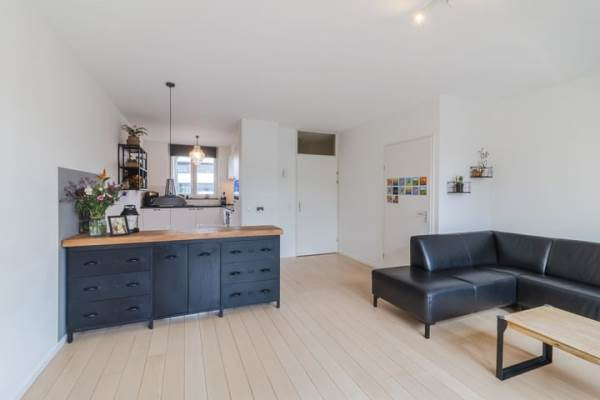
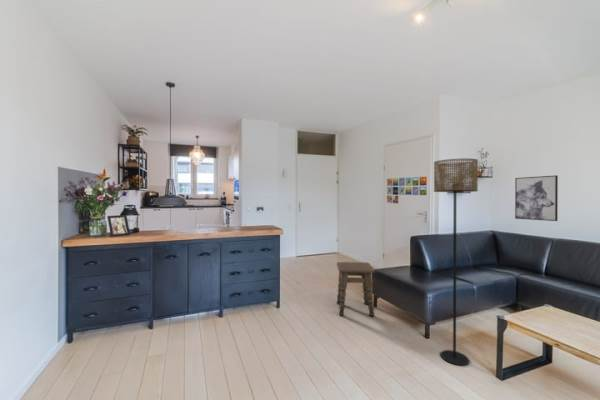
+ wall art (535, 198)
+ floor lamp (454, 259)
+ side table (354, 282)
